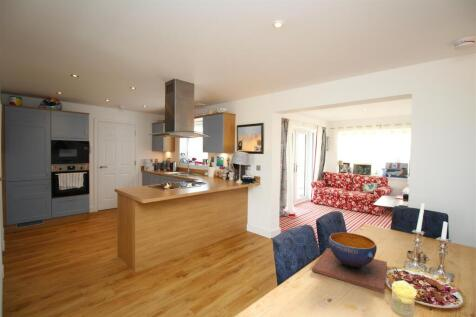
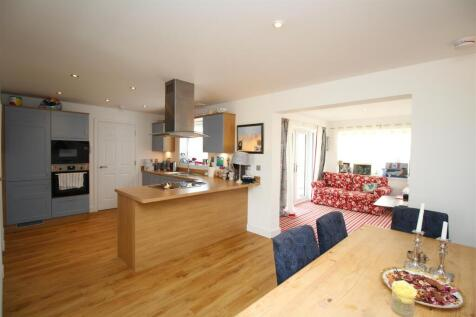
- decorative bowl (350, 253)
